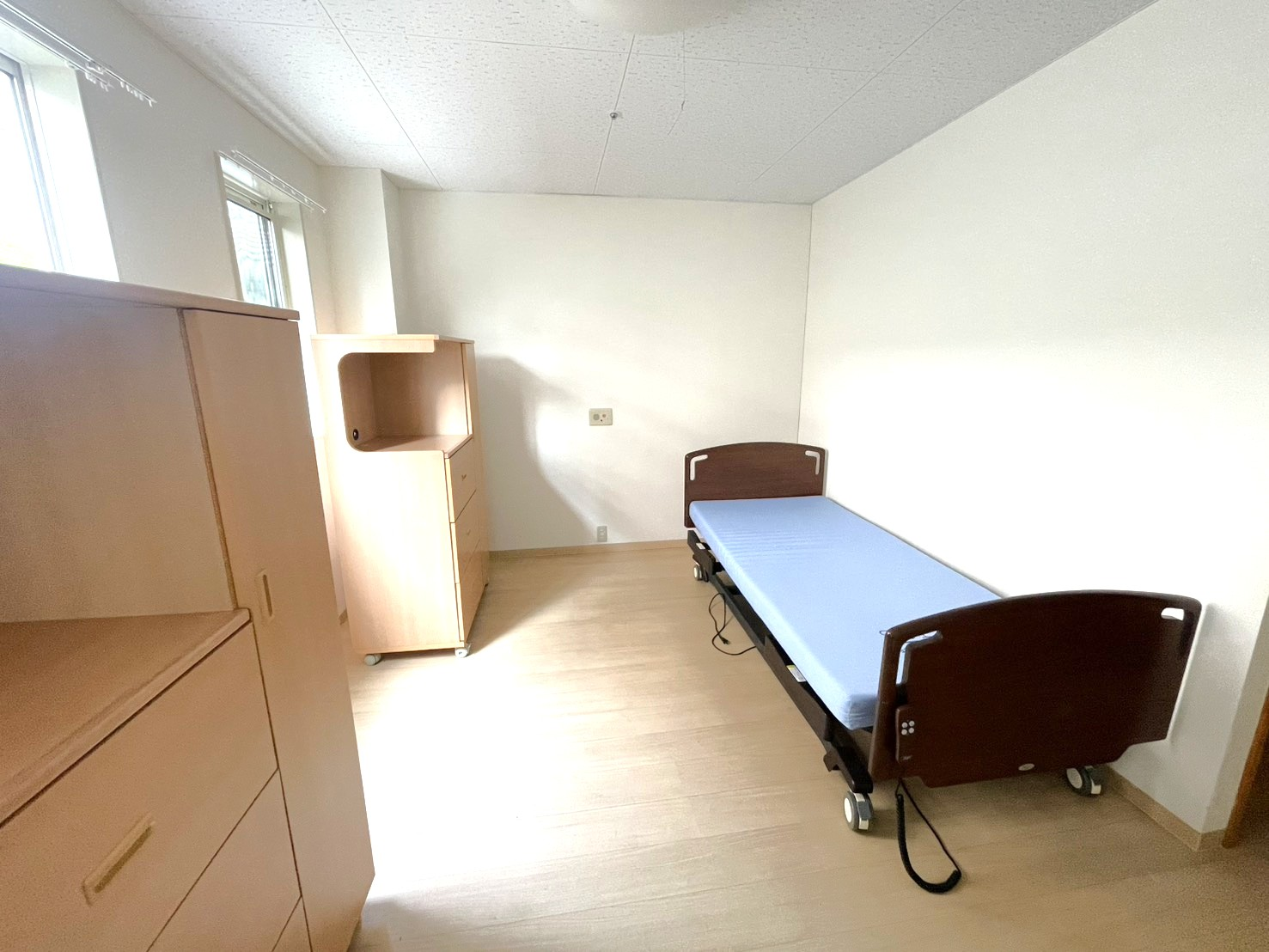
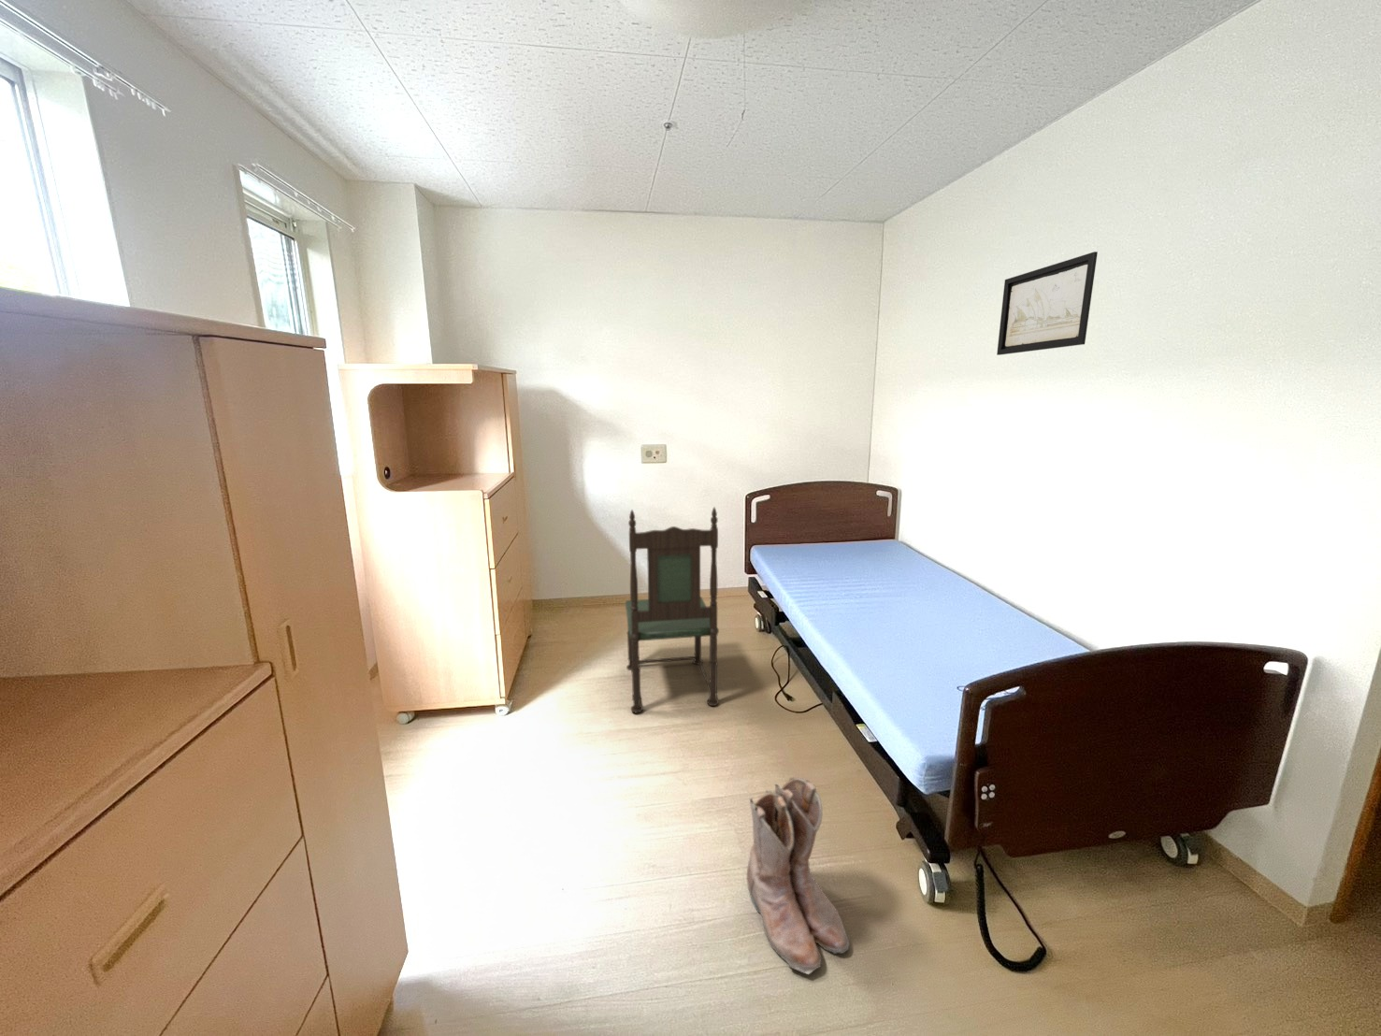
+ boots (798, 862)
+ wall art (1040, 309)
+ dining chair (668, 594)
